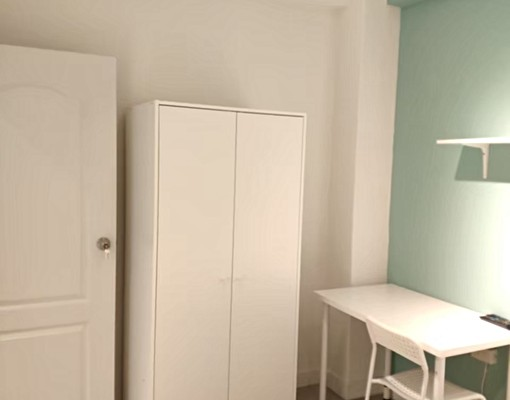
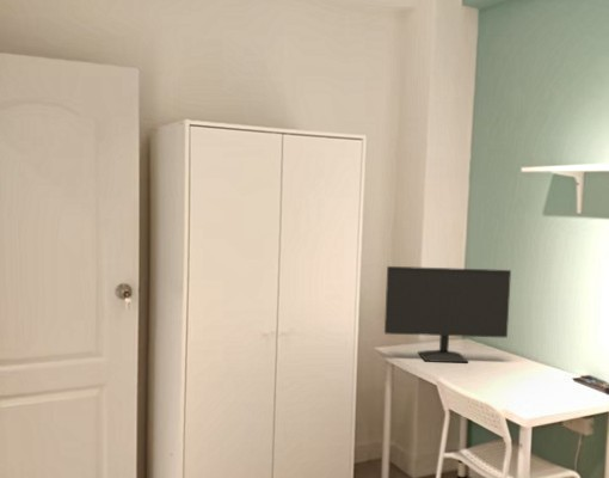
+ computer monitor (444, 312)
